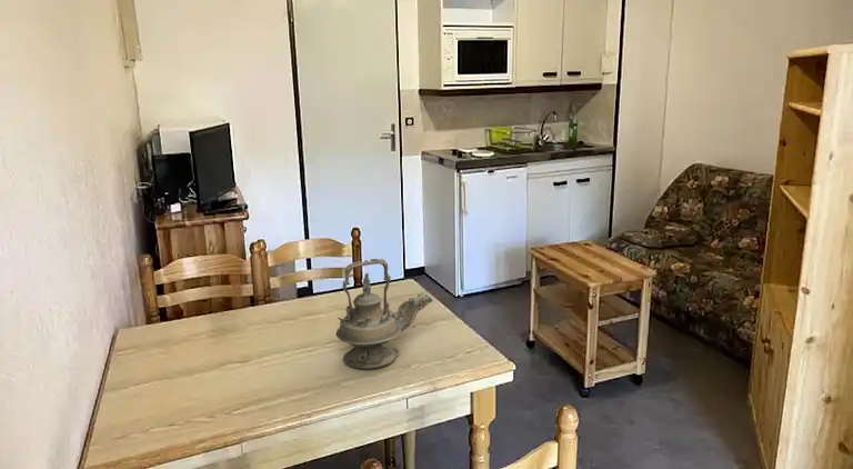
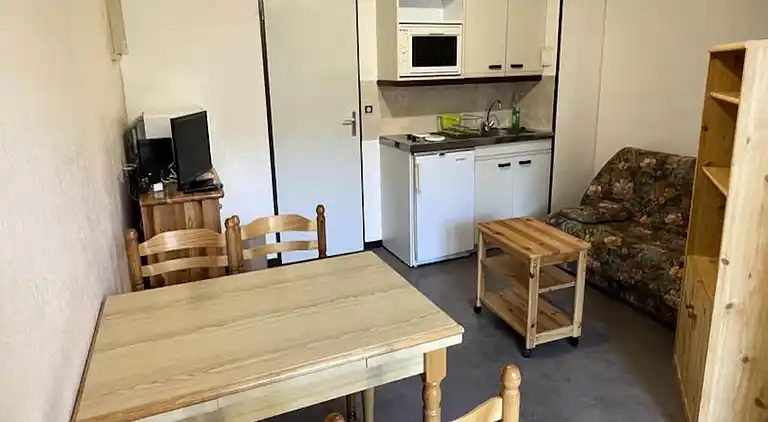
- teapot (385, 307)
